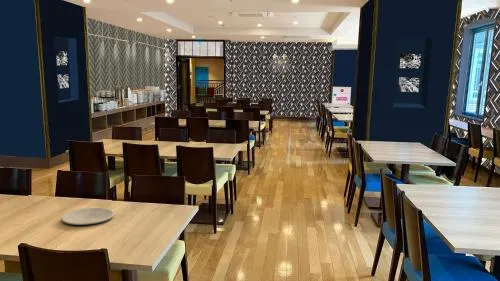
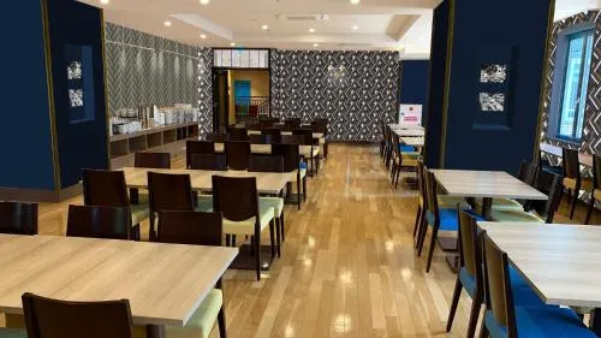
- plate (88, 216)
